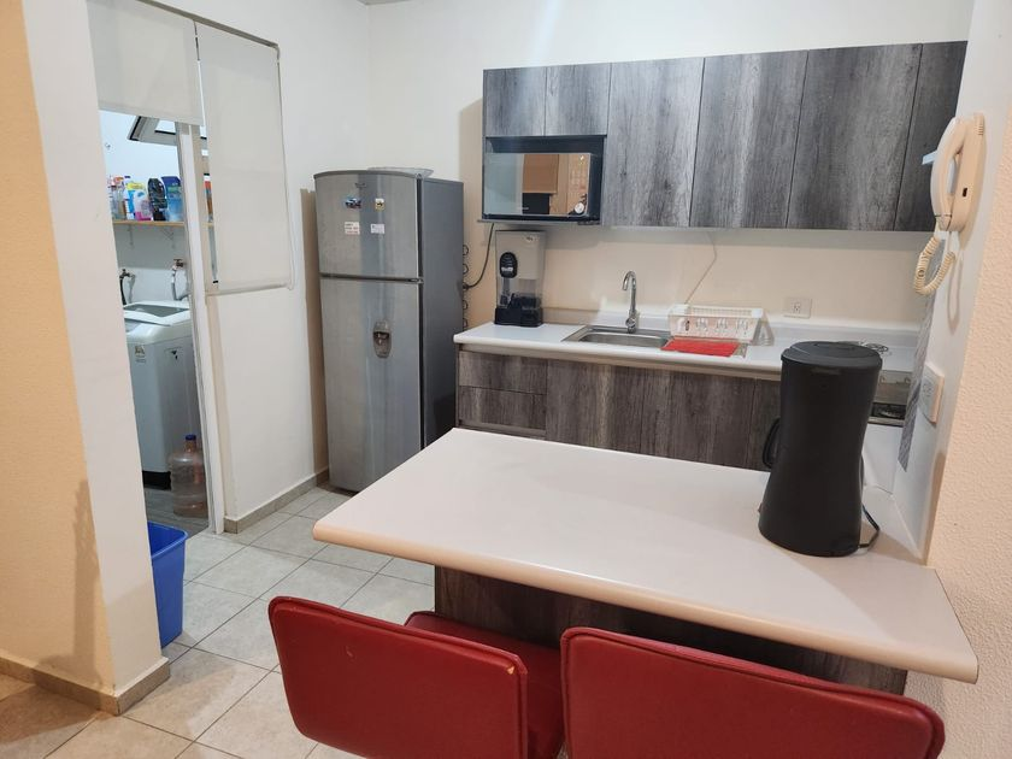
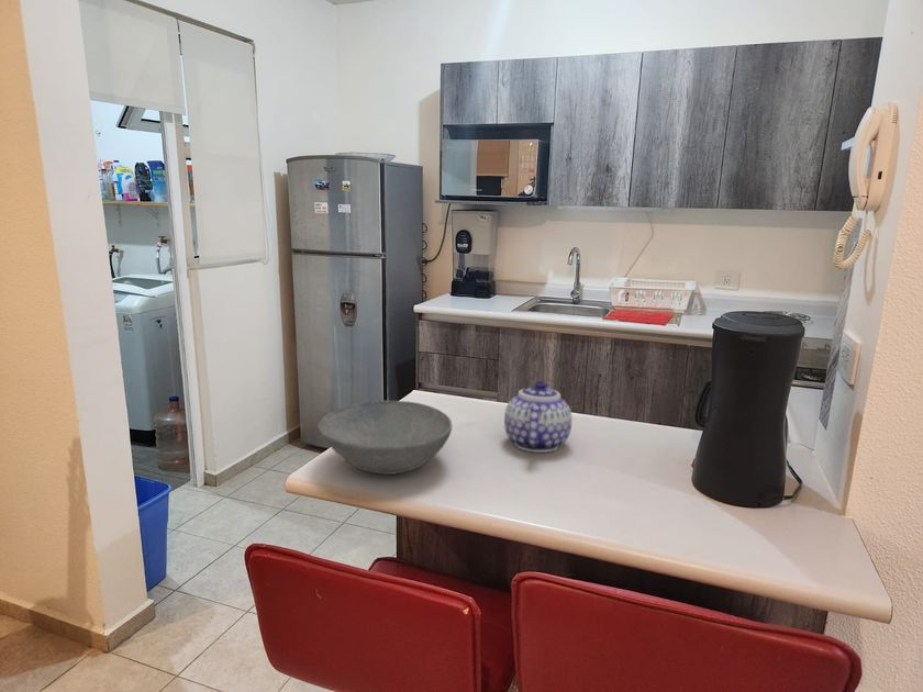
+ teapot (537, 413)
+ bowl (387, 442)
